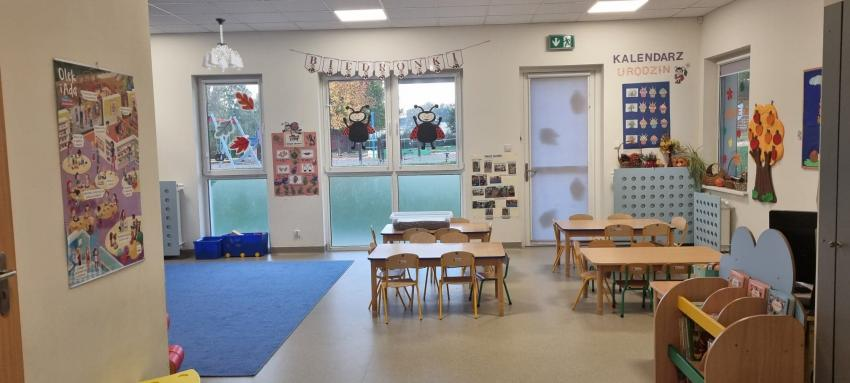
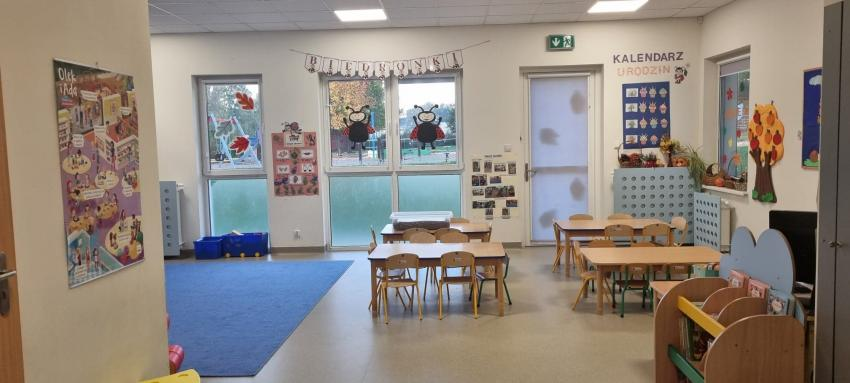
- chandelier (221, 46)
